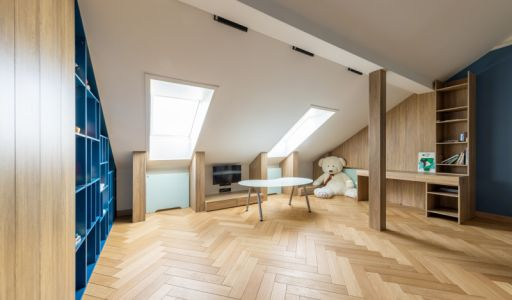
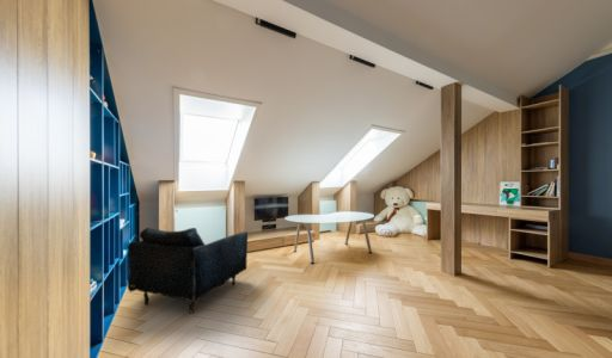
+ armchair (194, 257)
